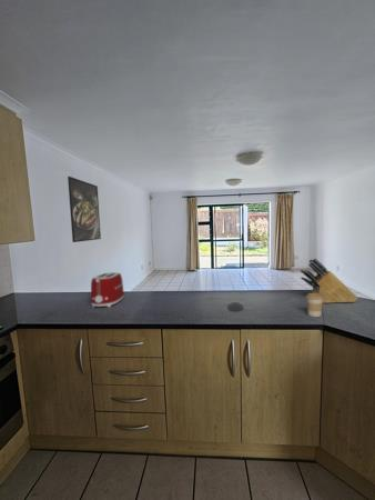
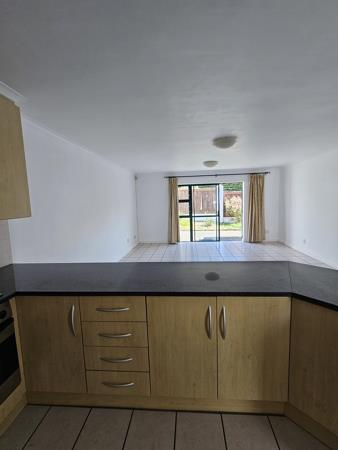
- coffee cup (314, 303)
- toaster (107, 288)
- knife block (327, 279)
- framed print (85, 211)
